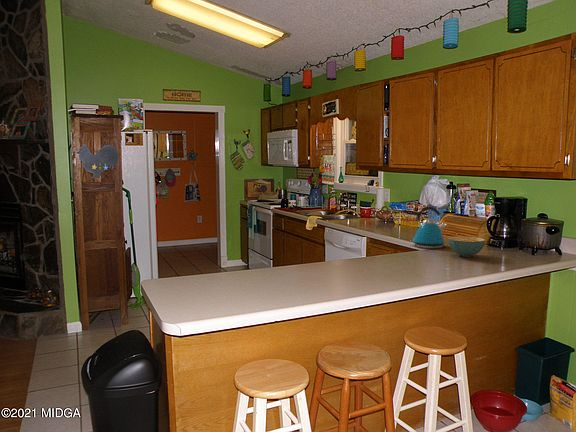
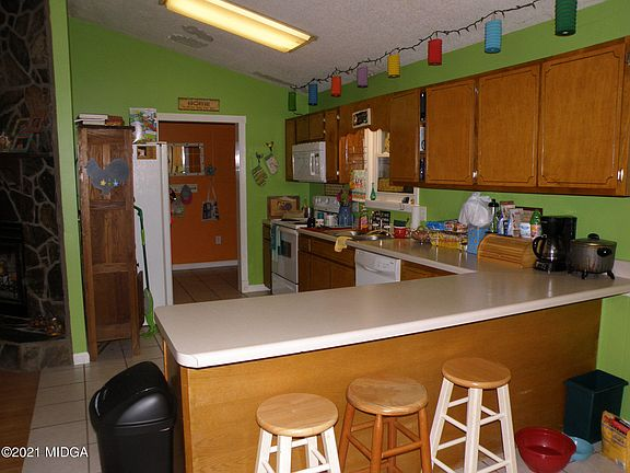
- kettle (428, 226)
- cereal bowl (465, 247)
